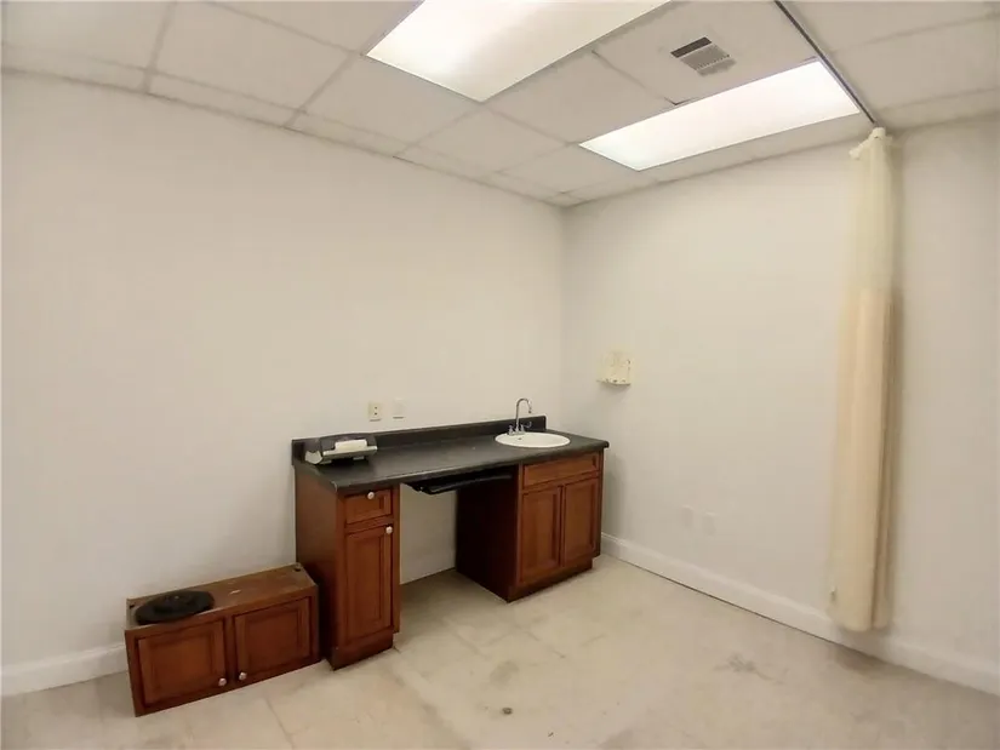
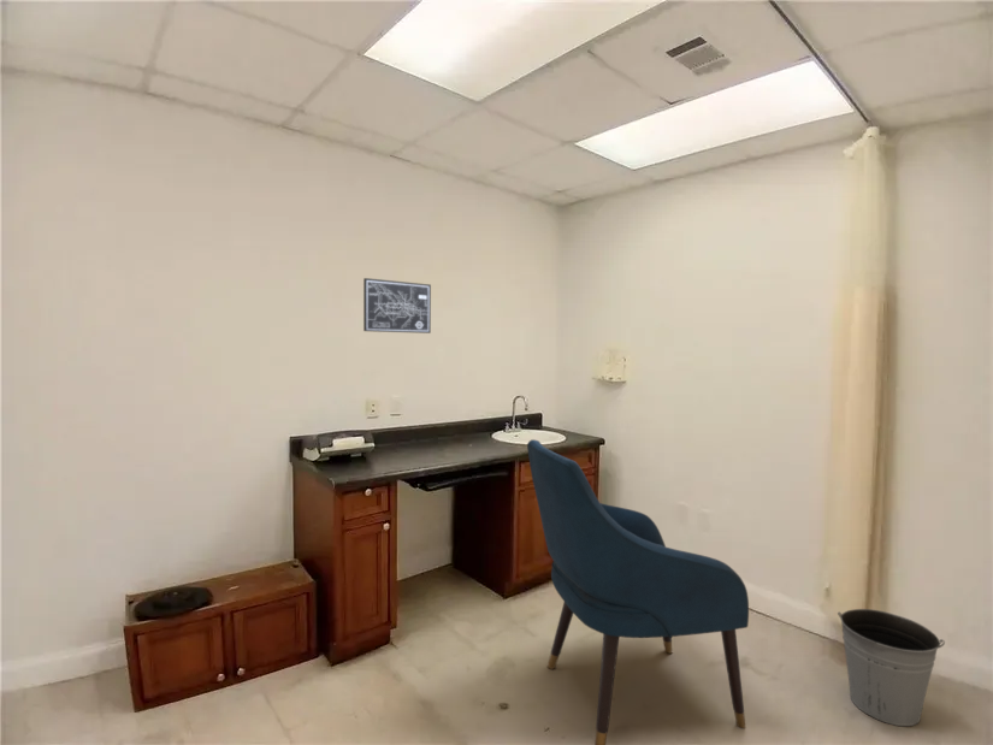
+ bucket (885, 664)
+ chair (625, 572)
+ wall art (398, 307)
